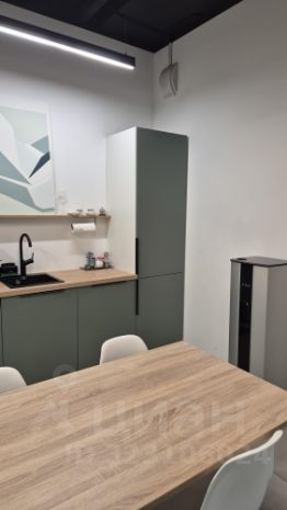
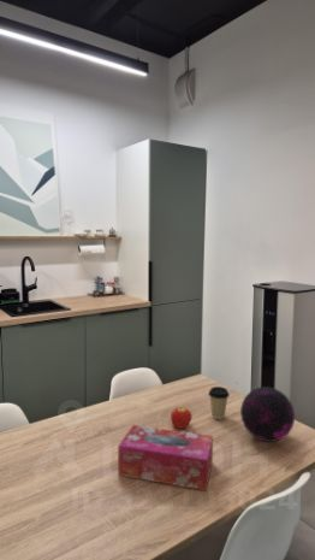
+ decorative orb (267, 413)
+ coffee cup (218, 402)
+ fruit (180, 415)
+ tissue box (166, 454)
